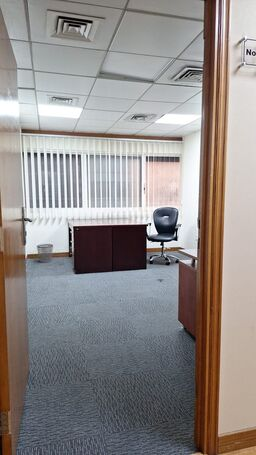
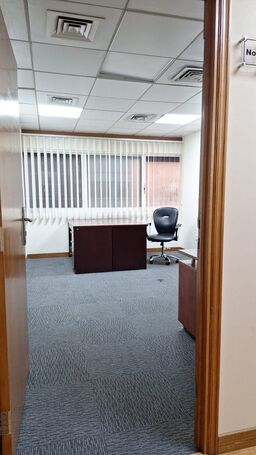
- wastebasket (45, 253)
